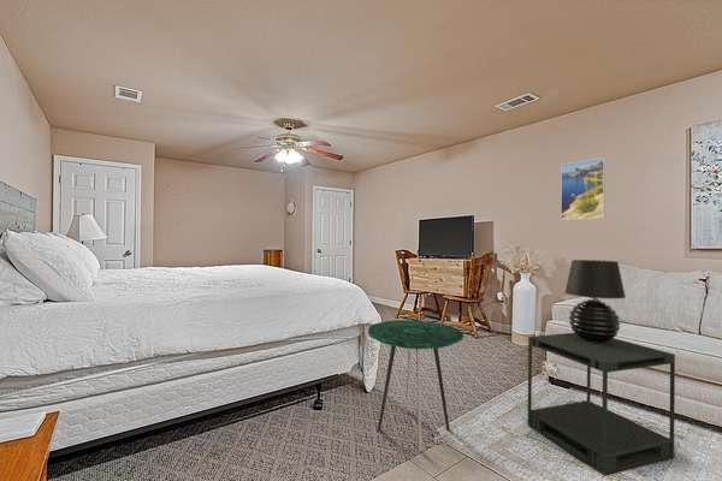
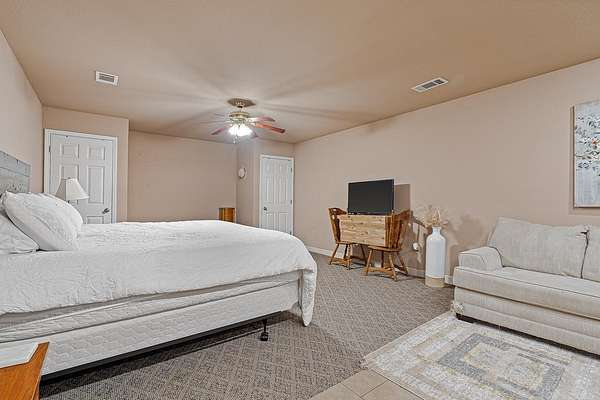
- side table (590, 392)
- table lamp (593, 299)
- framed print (581, 190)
- side table (409, 380)
